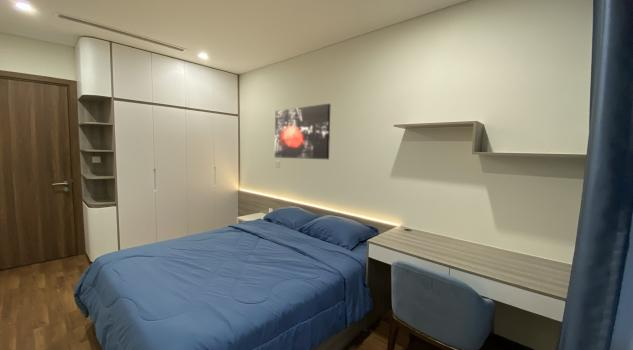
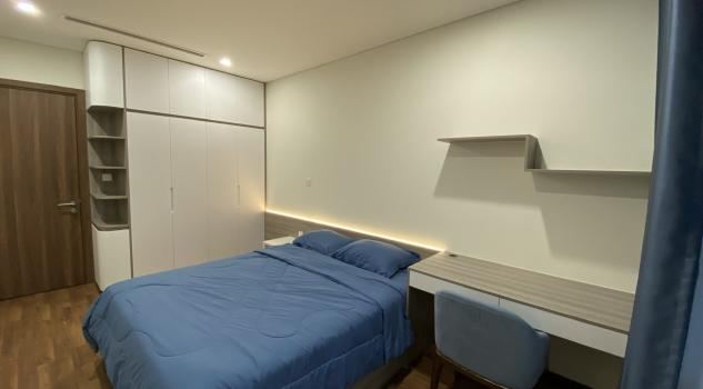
- wall art (300, 133)
